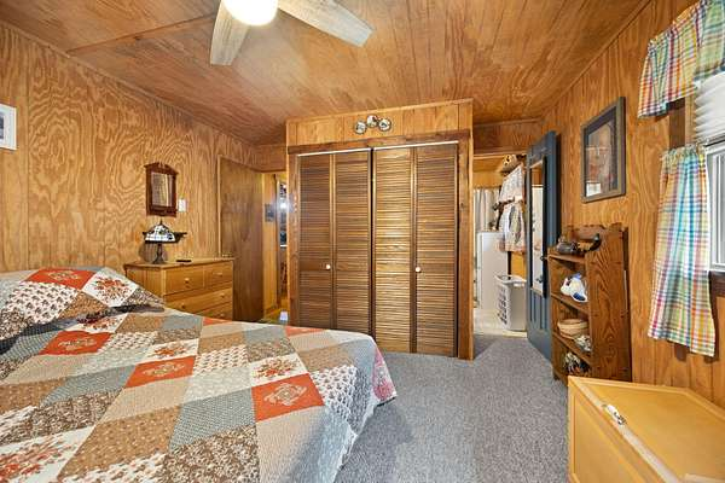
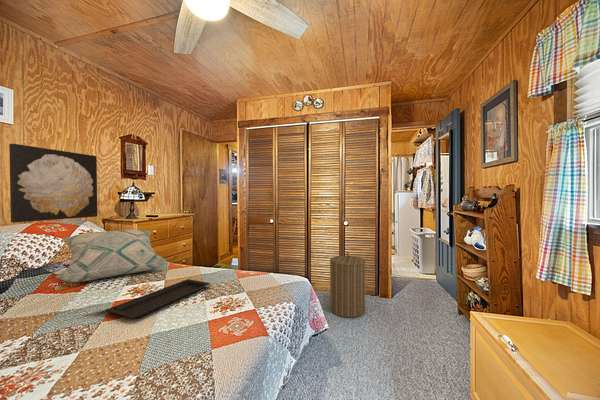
+ wall art (59, 185)
+ serving tray (164, 296)
+ laundry hamper (347, 280)
+ decorative pillow (114, 252)
